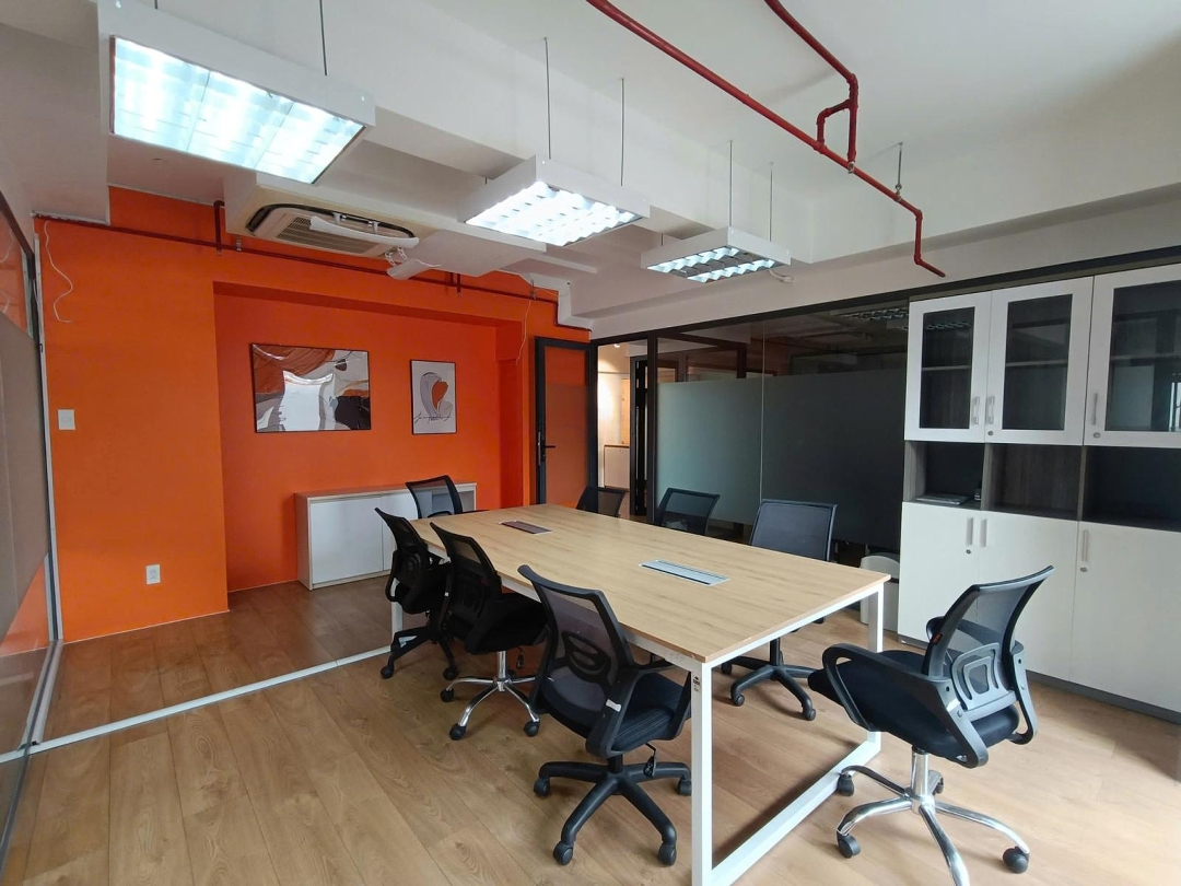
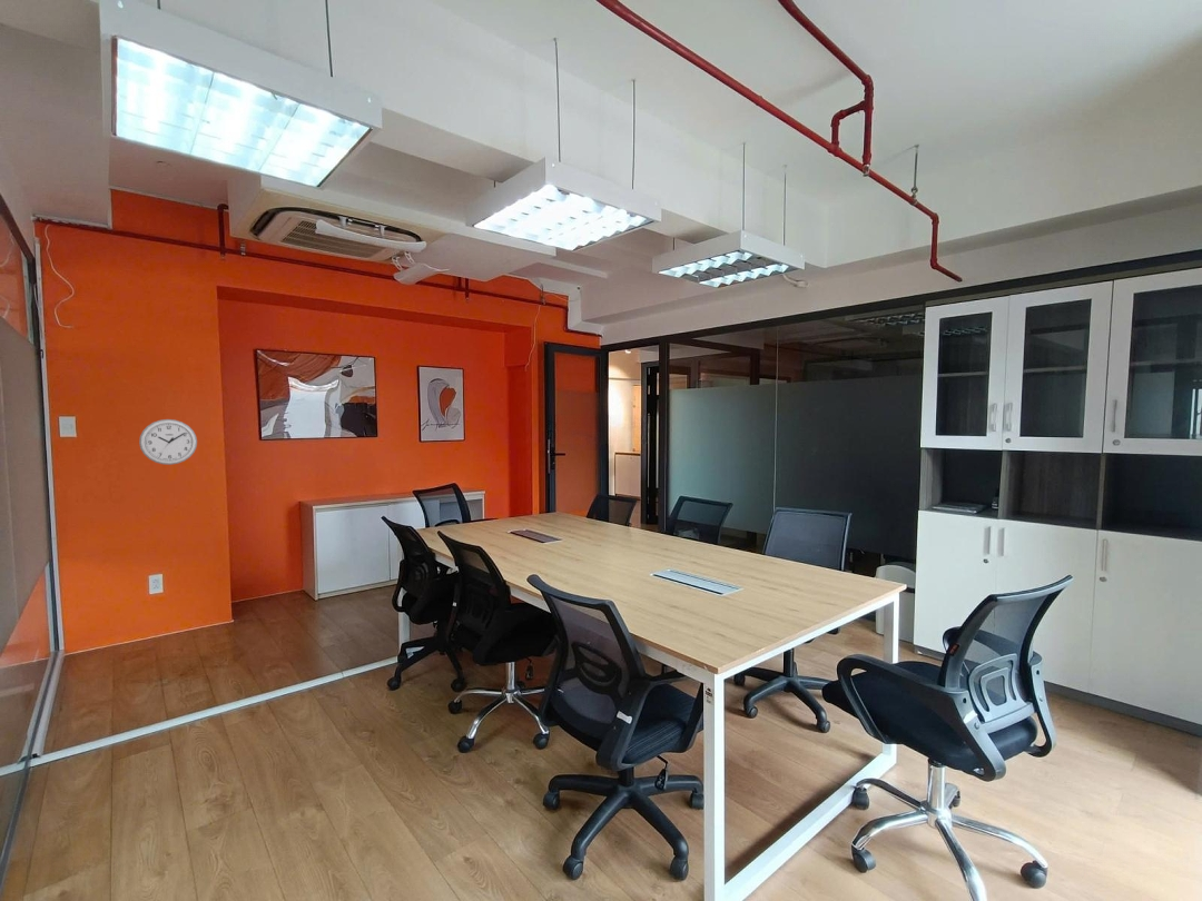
+ wall clock (168, 442)
